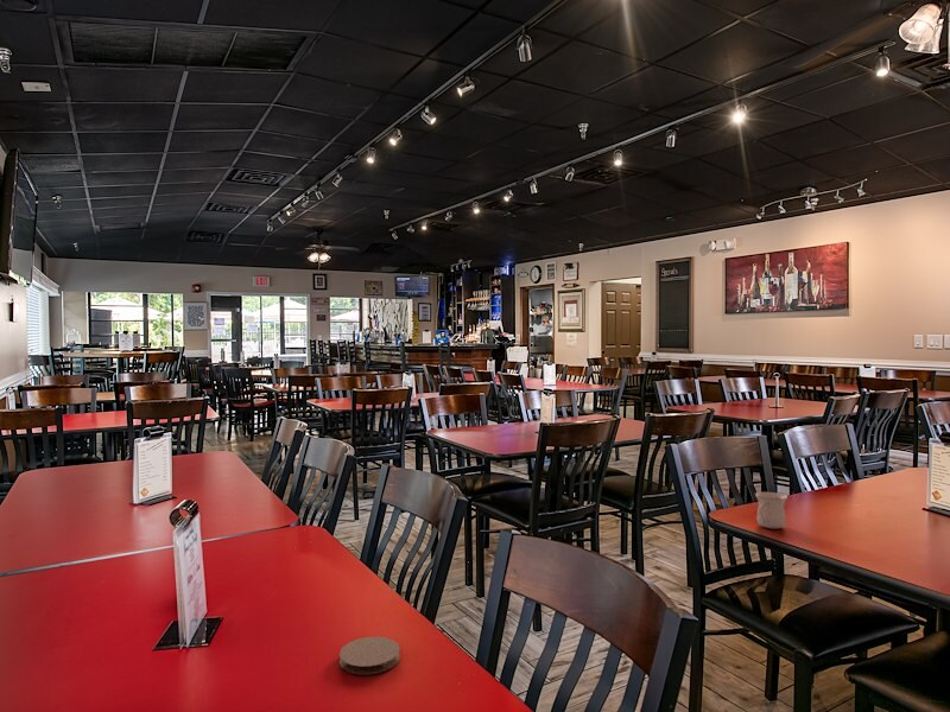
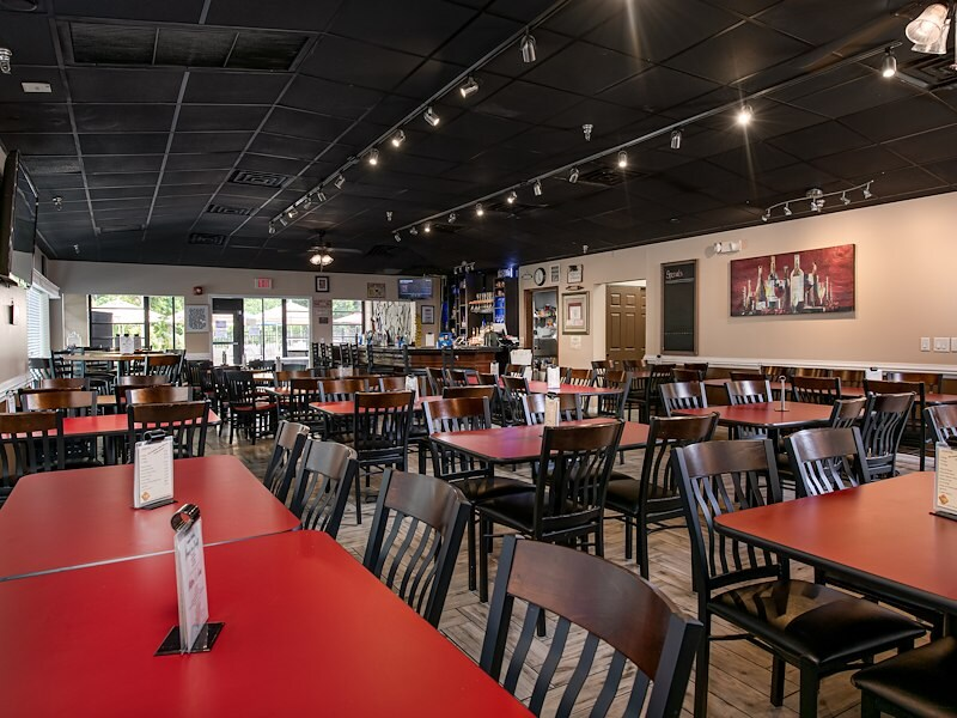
- mug (768, 511)
- coaster (369, 654)
